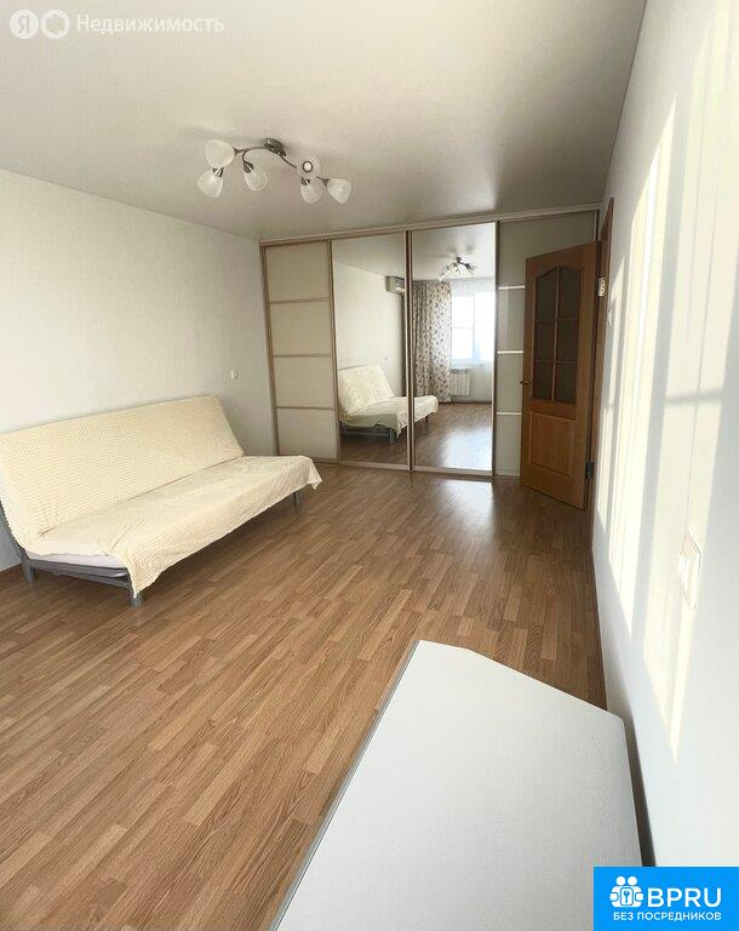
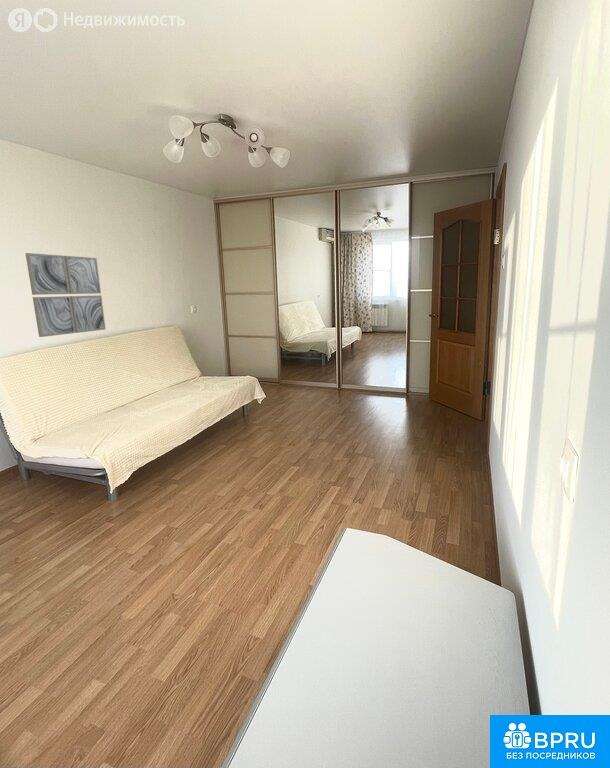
+ wall art (69, 296)
